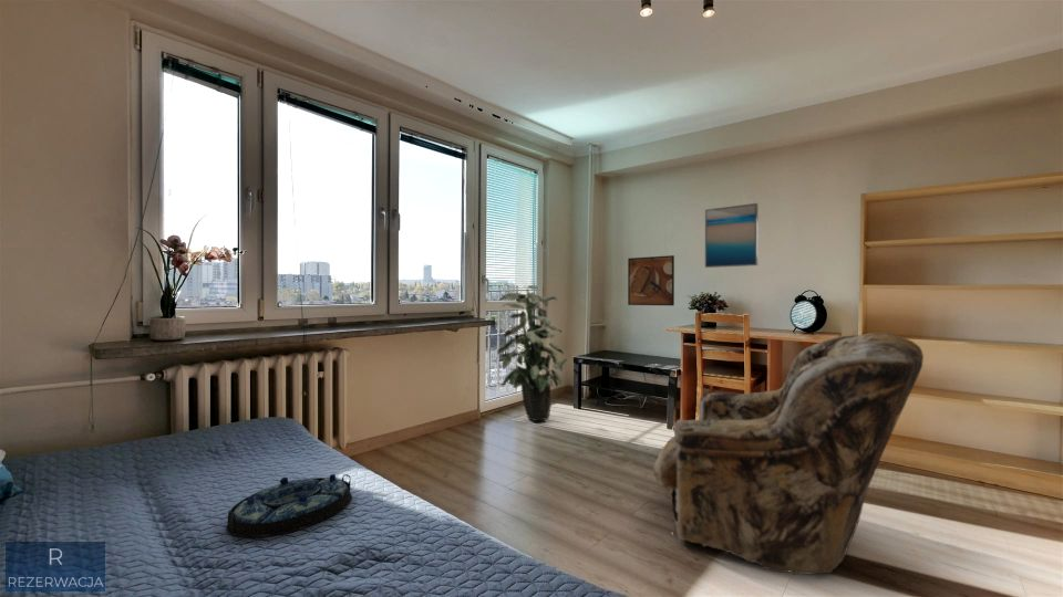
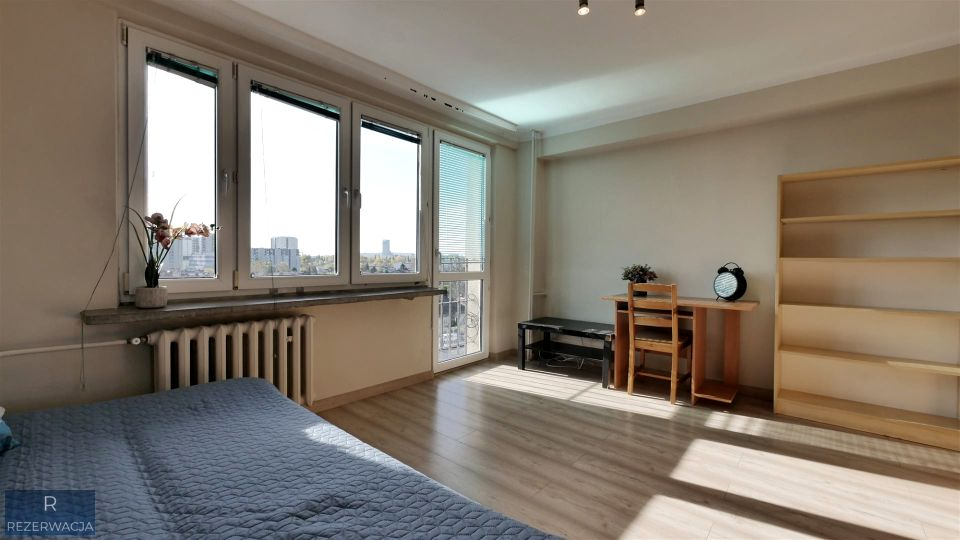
- indoor plant (530, 352)
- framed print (650, 281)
- armchair (773, 429)
- wall art (730, 237)
- serving tray (293, 496)
